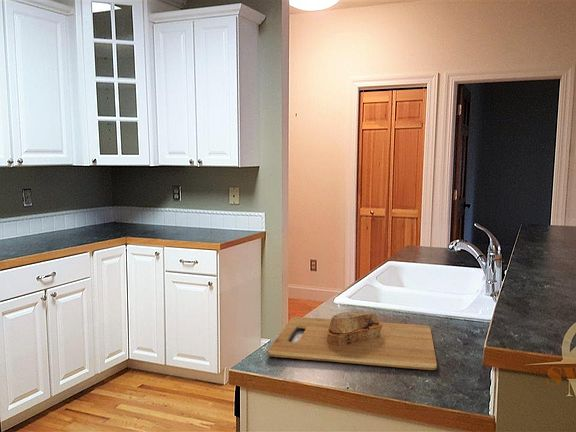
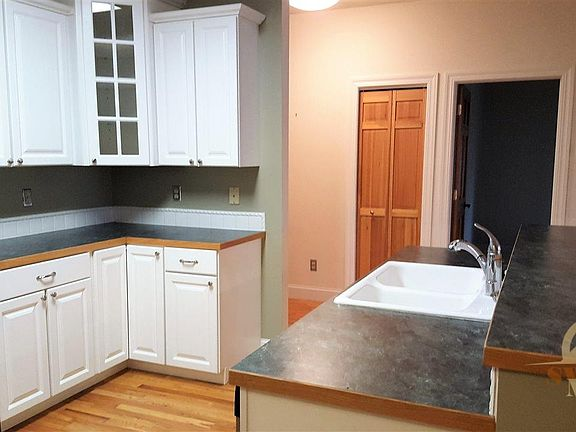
- cutting board (354, 327)
